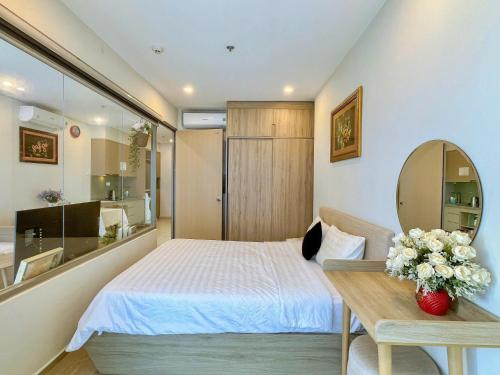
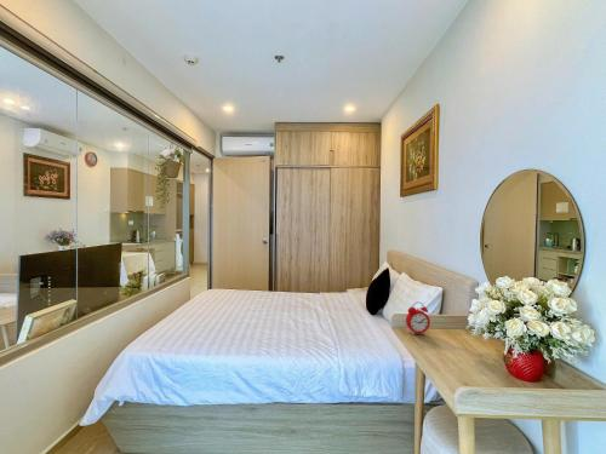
+ alarm clock (417, 317)
